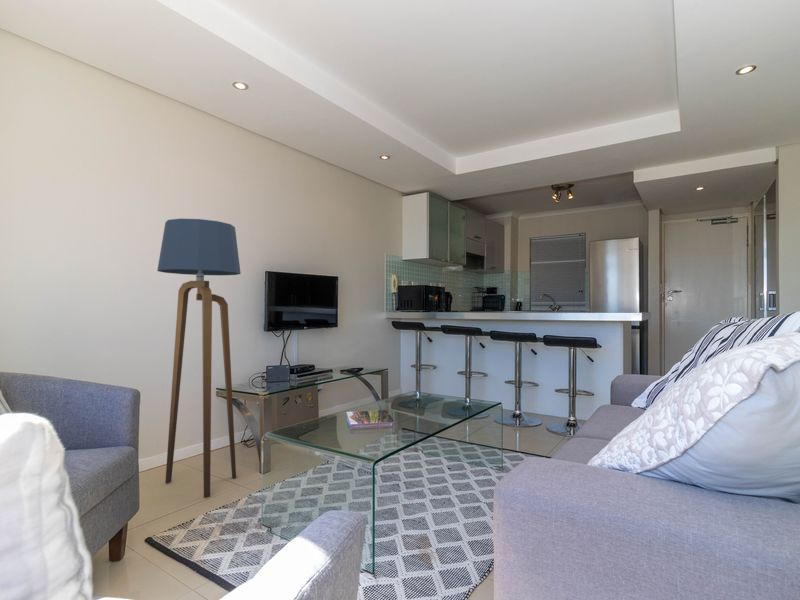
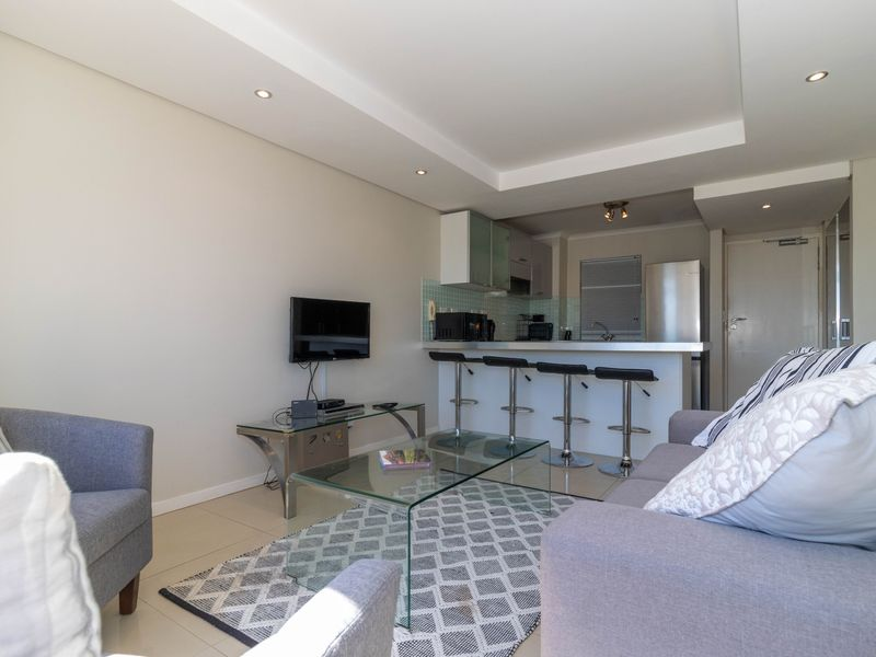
- floor lamp (203, 354)
